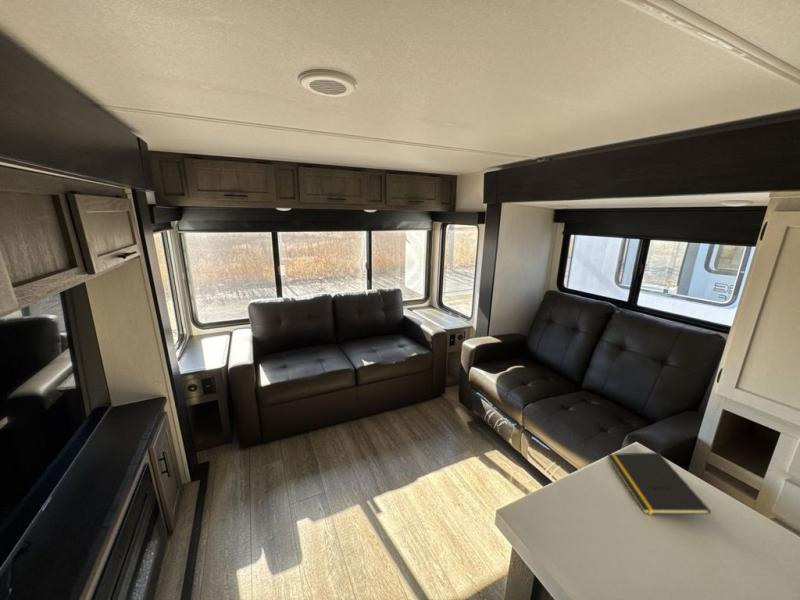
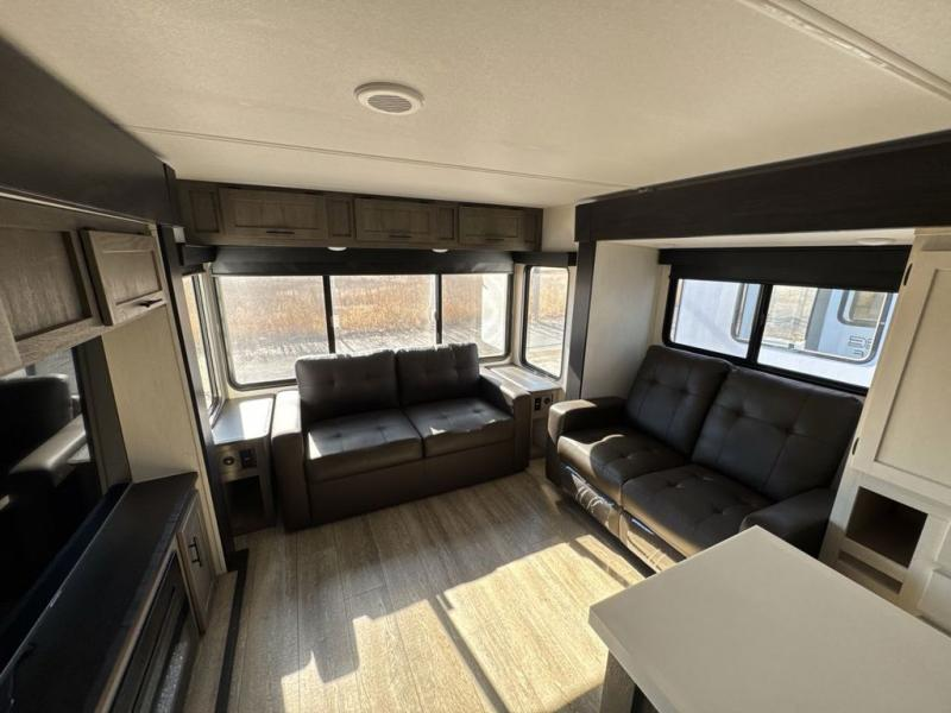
- notepad (652, 480)
